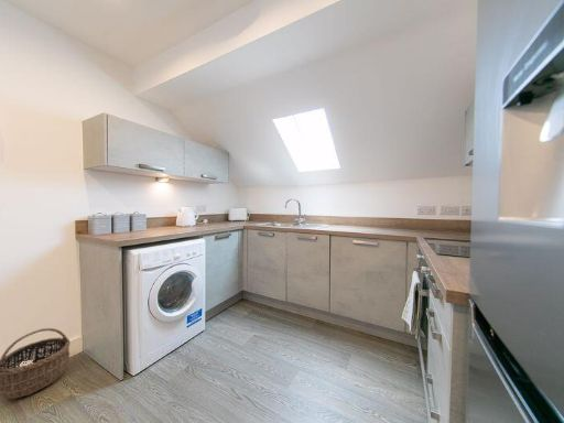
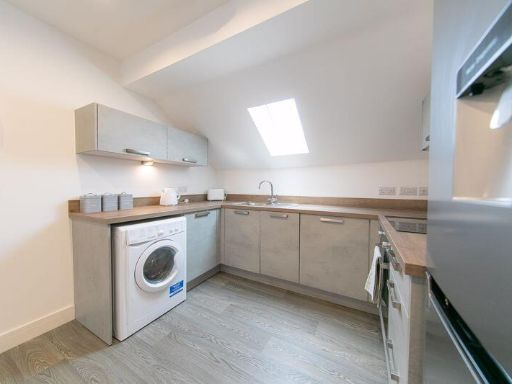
- wicker basket (35, 356)
